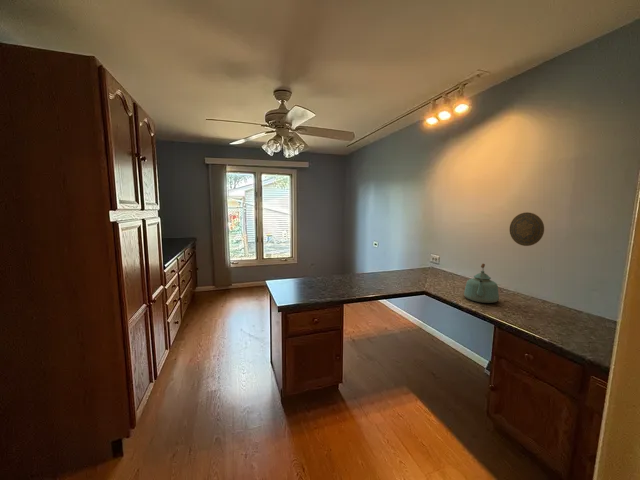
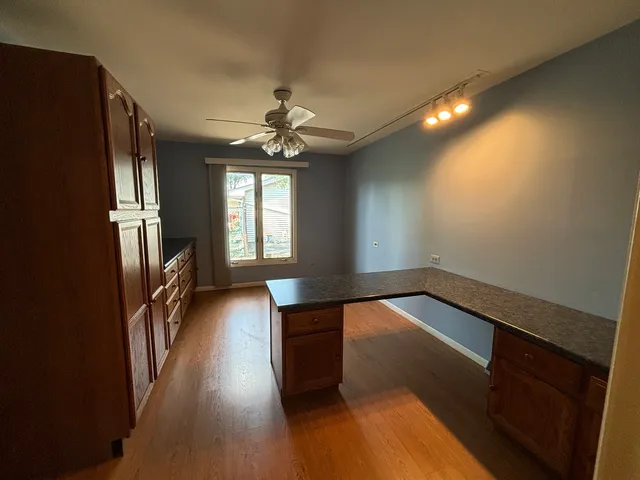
- decorative plate (524, 229)
- kettle (481, 282)
